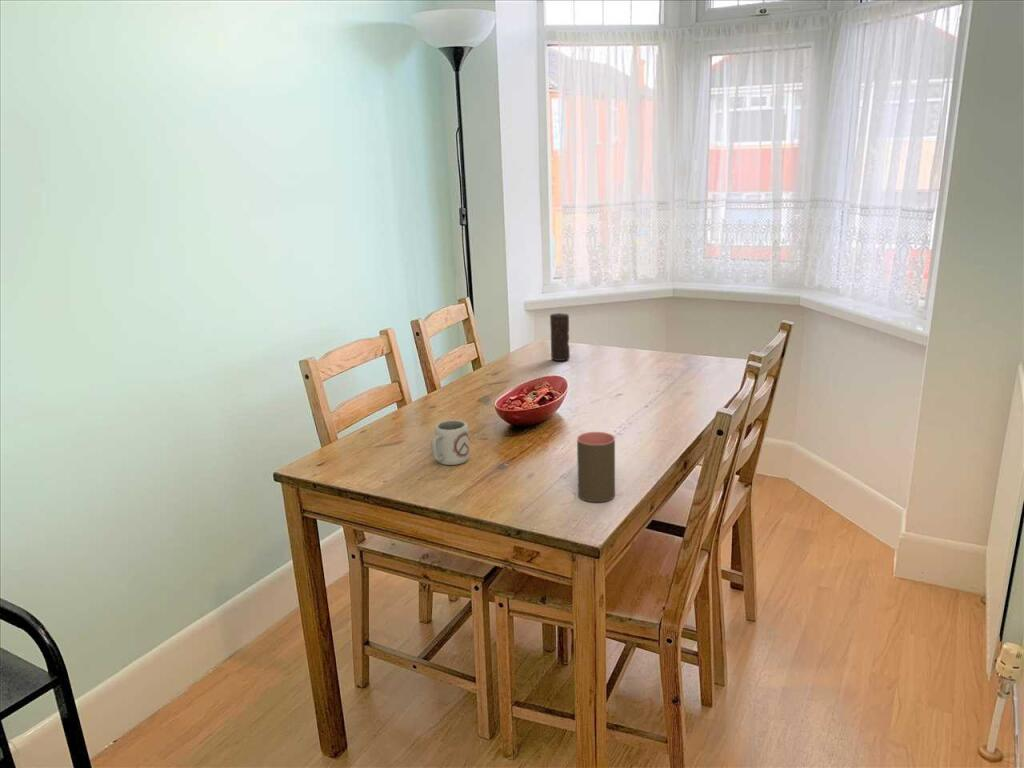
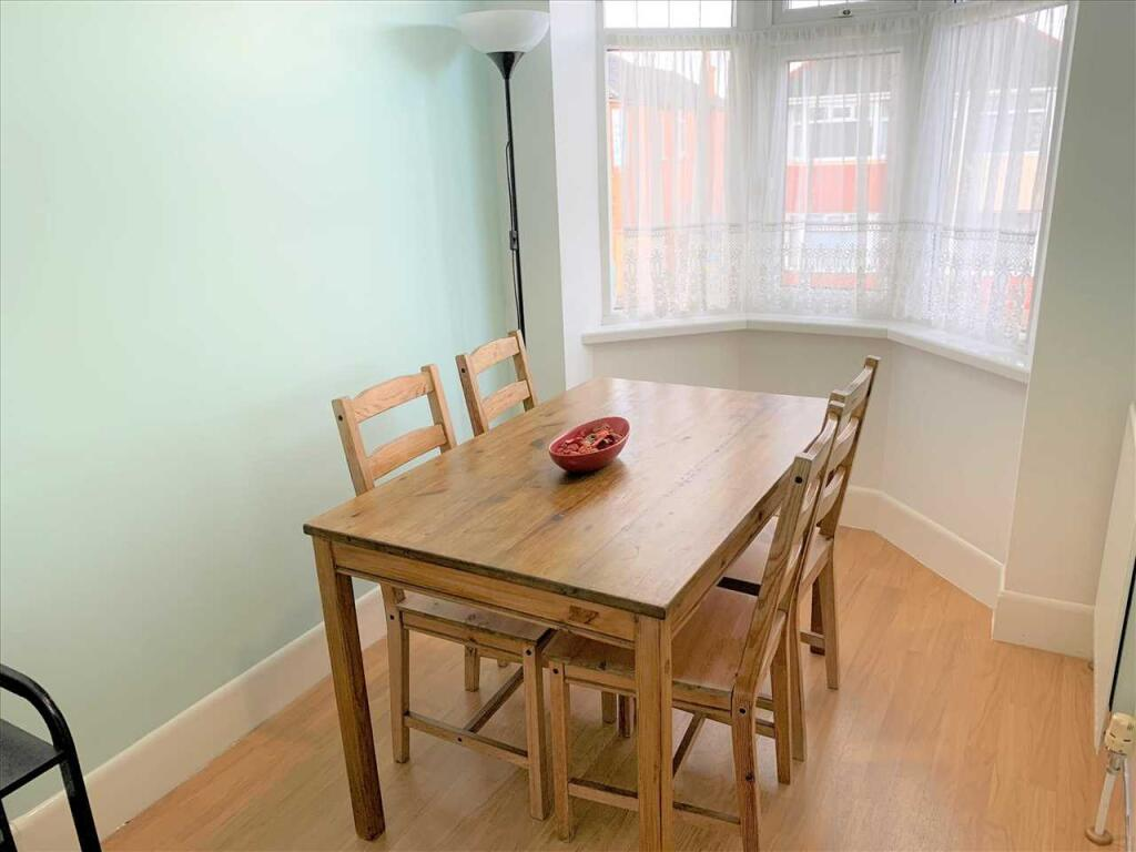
- candle (559, 337)
- cup (596, 466)
- cup (448, 443)
